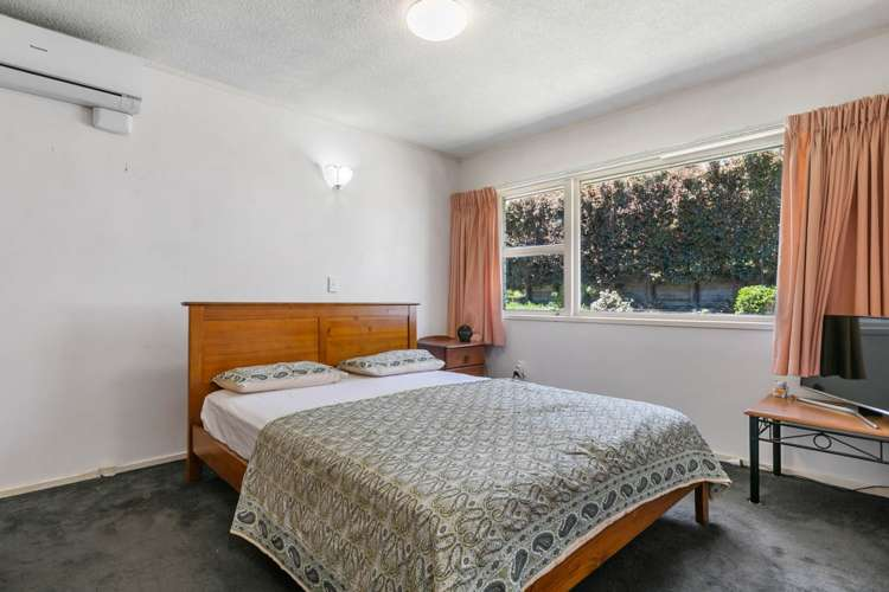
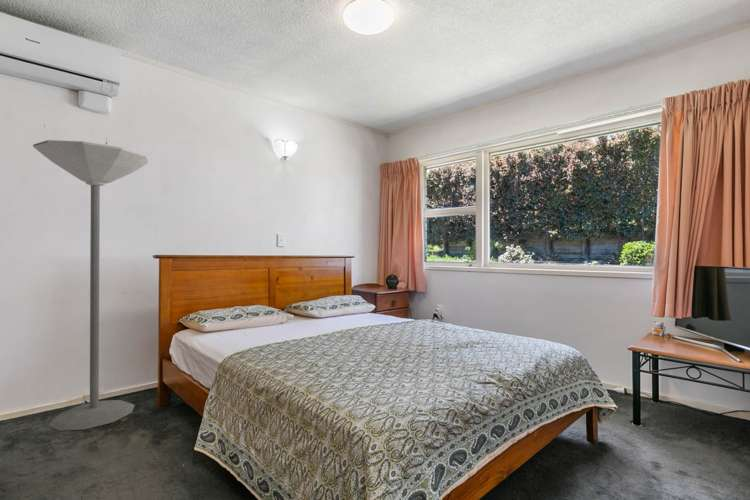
+ floor lamp (94, 283)
